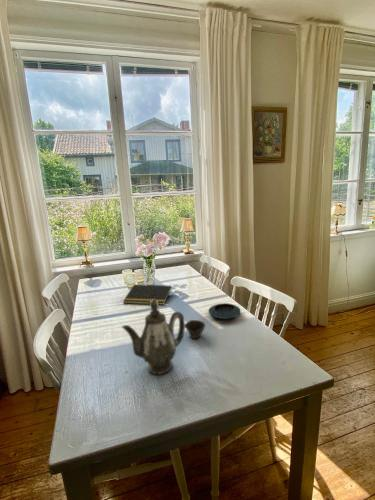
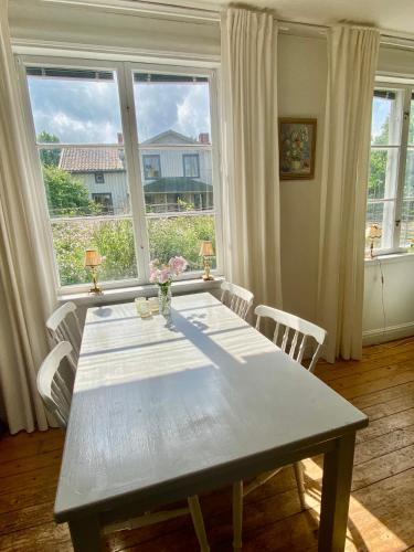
- notepad (148, 294)
- saucer (224, 309)
- teapot (155, 334)
- cup (195, 329)
